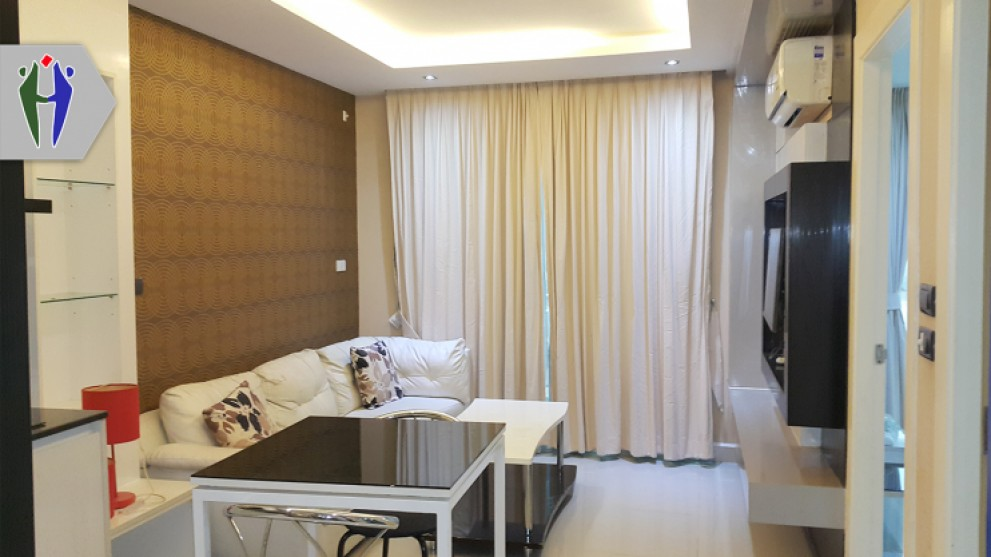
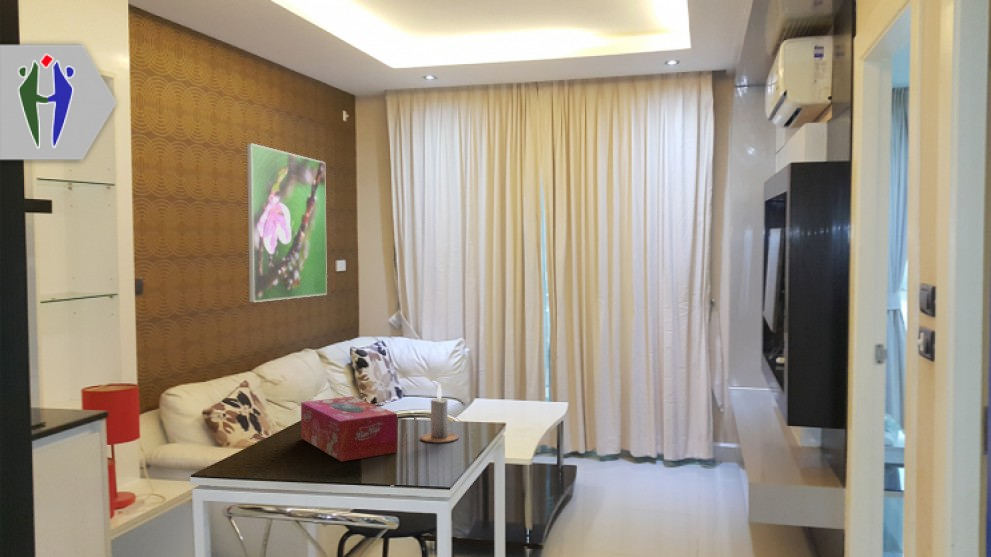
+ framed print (290, 226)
+ candle (439, 410)
+ tissue box (347, 426)
